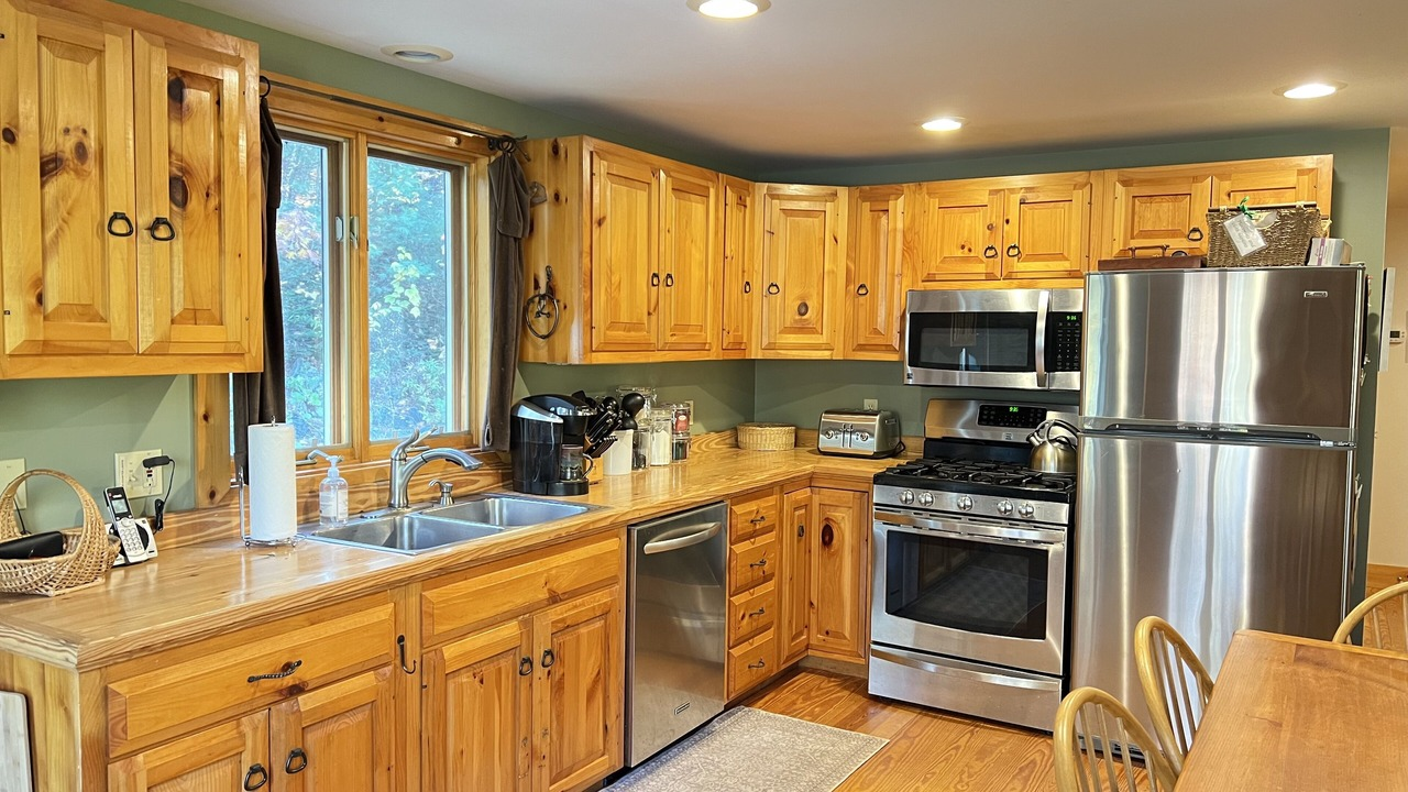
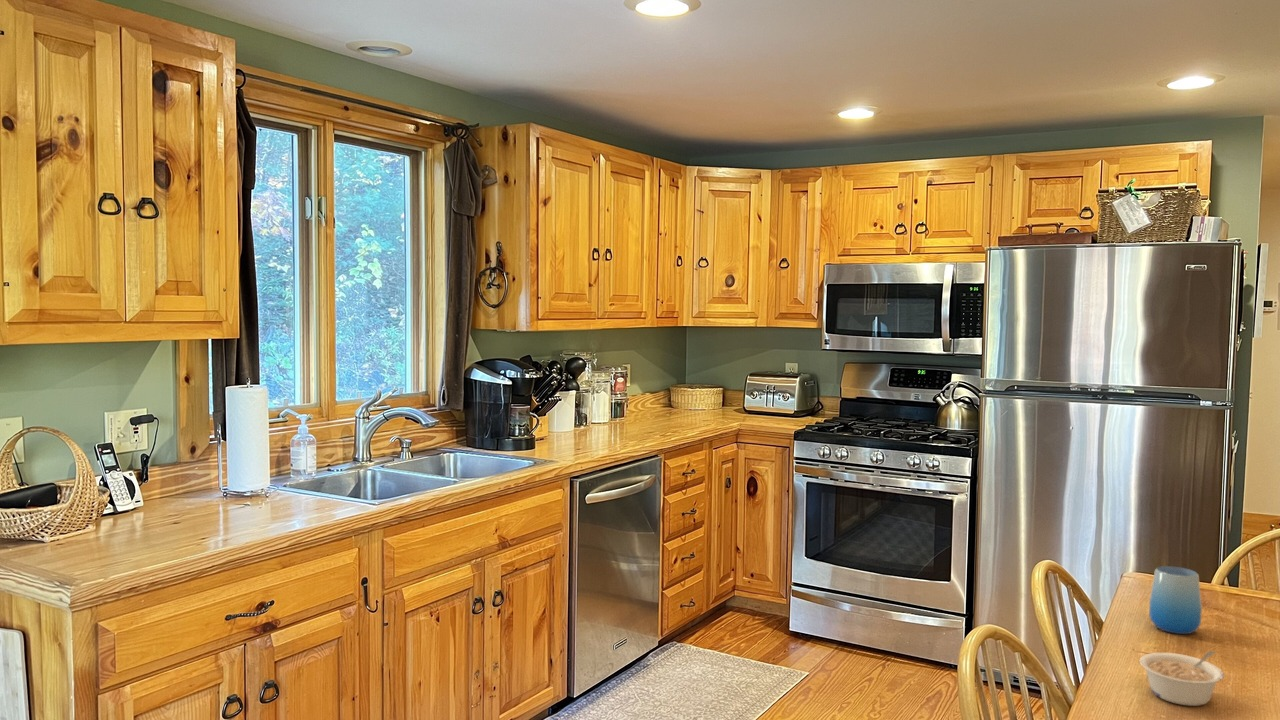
+ legume (1180, 676)
+ cup (1175, 599)
